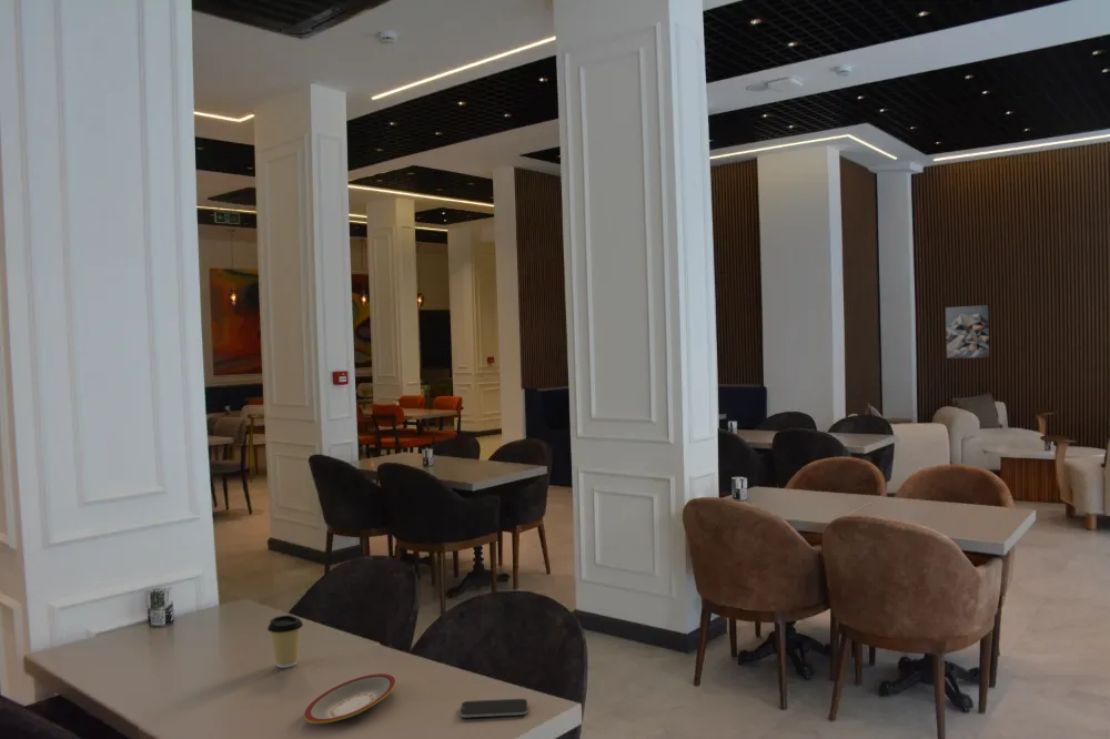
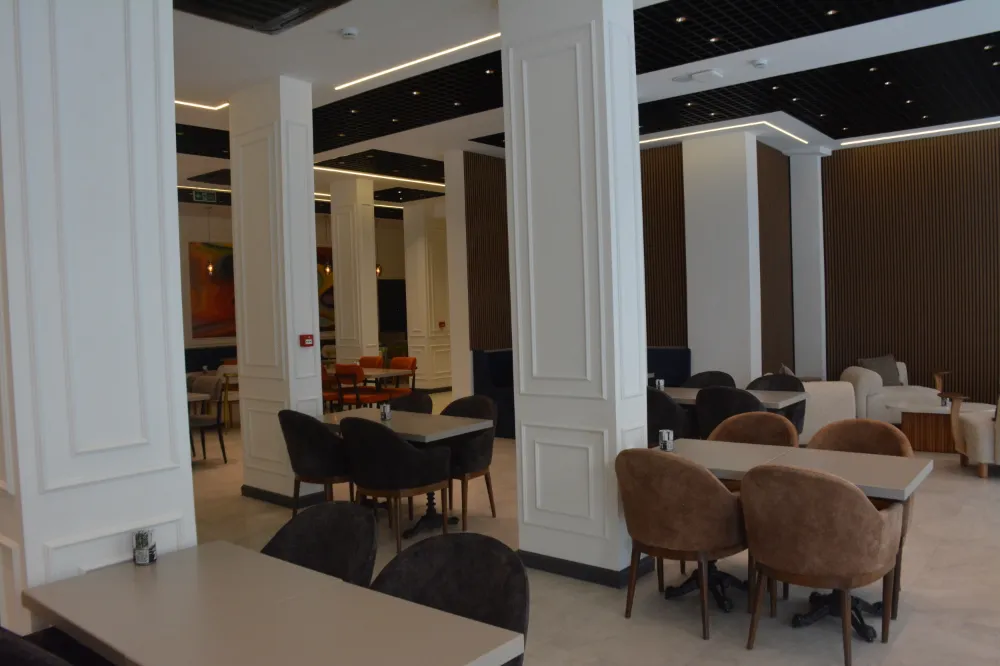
- plate (352, 701)
- wall art (967, 332)
- coffee cup (285, 641)
- smartphone (494, 707)
